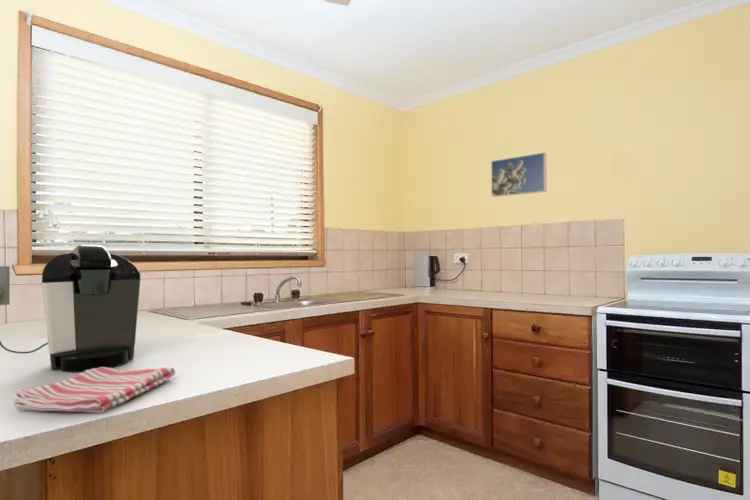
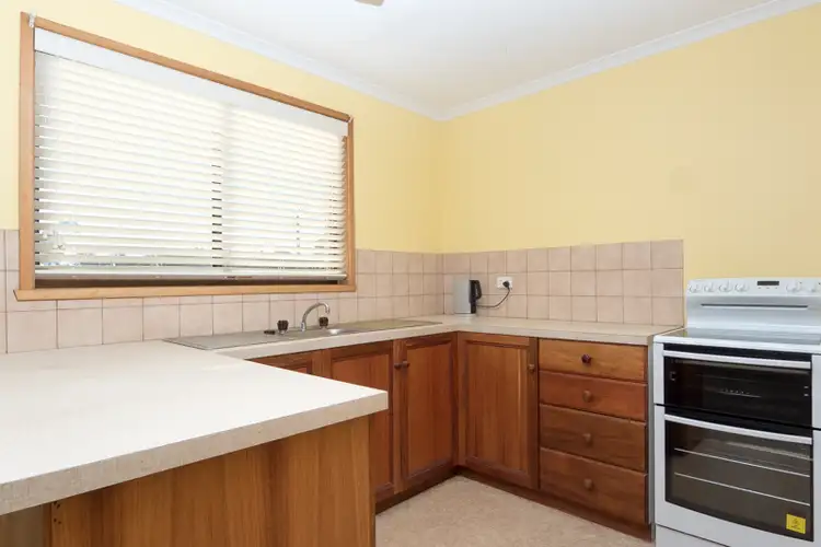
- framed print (517, 175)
- dish towel (103, 383)
- coffee maker (64, 304)
